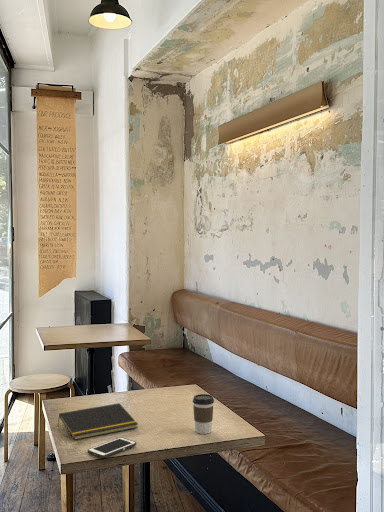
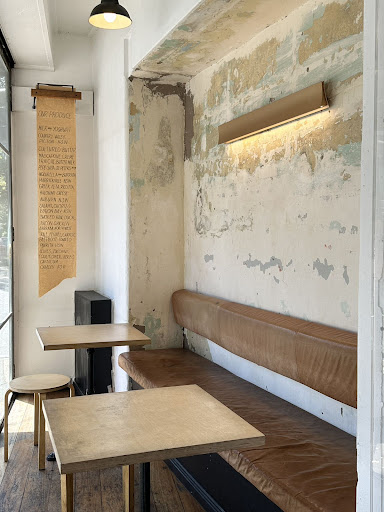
- notepad (98, 420)
- coffee cup (203, 413)
- cell phone (112, 447)
